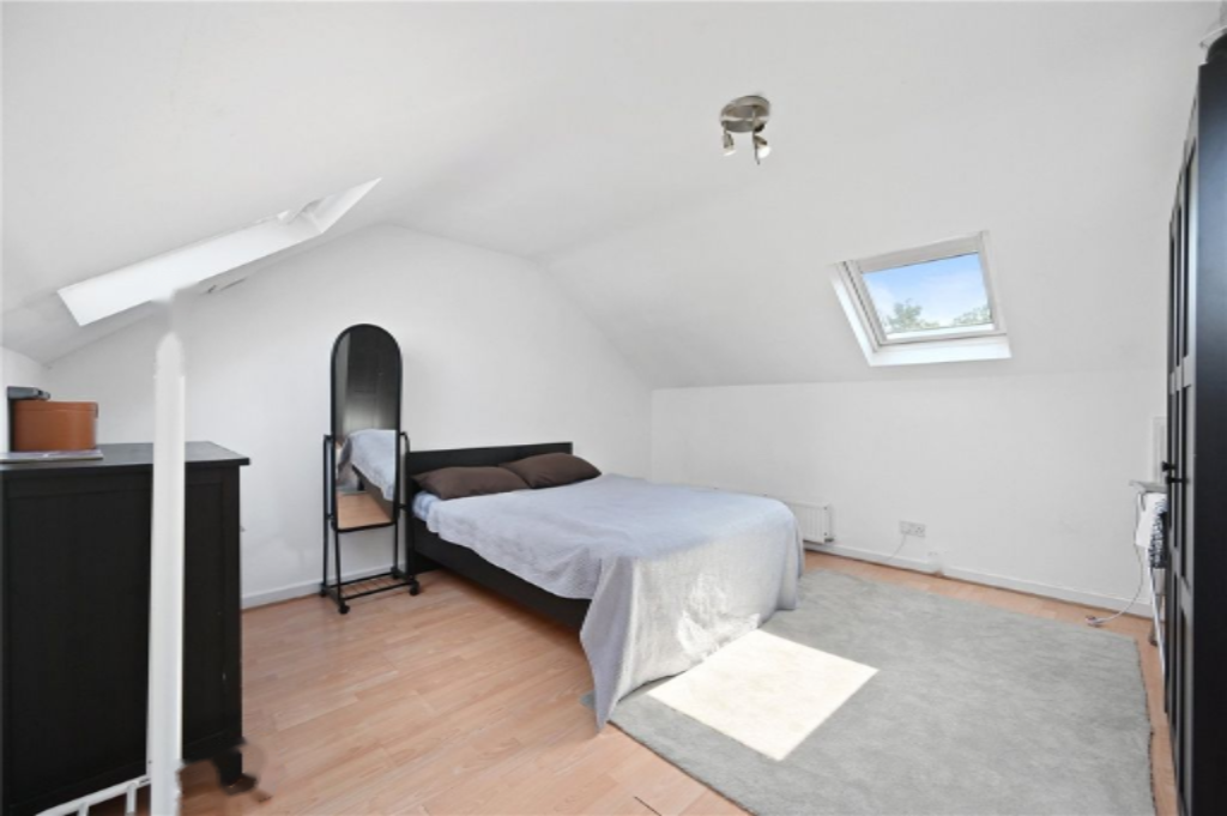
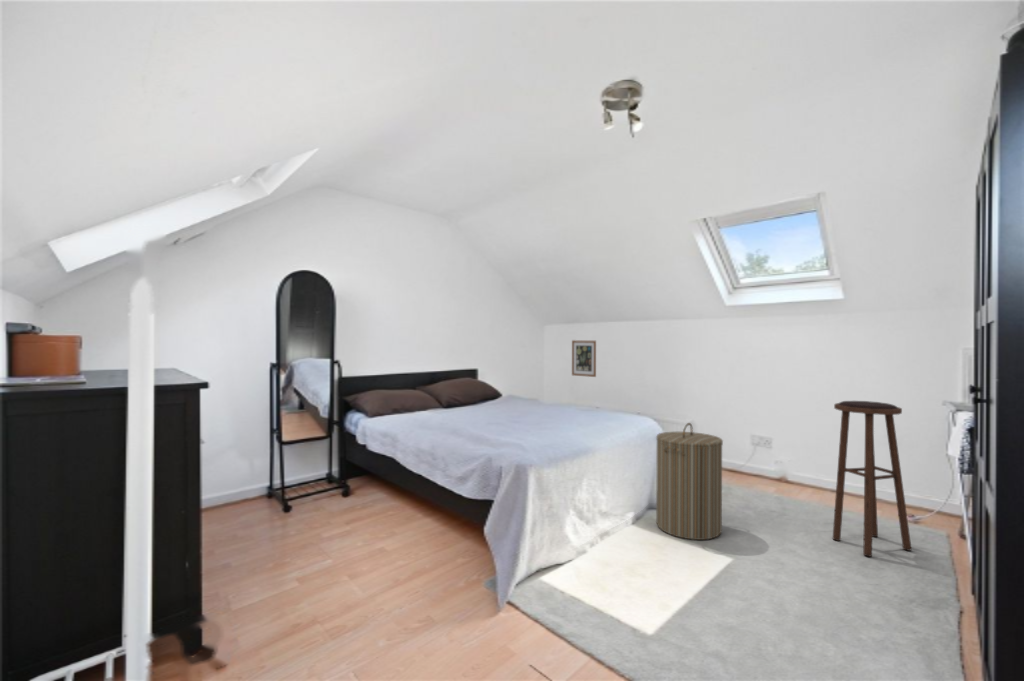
+ stool (868, 474)
+ wall art (583, 358)
+ laundry hamper (688, 475)
